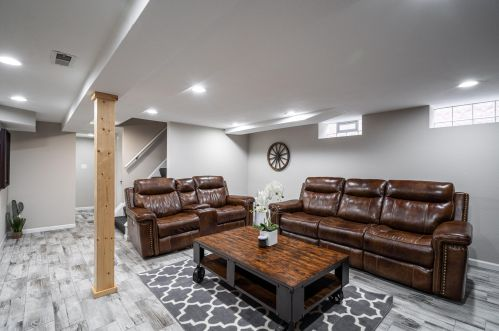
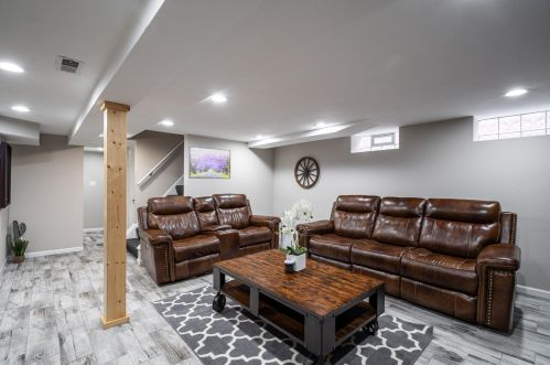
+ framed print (211, 163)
